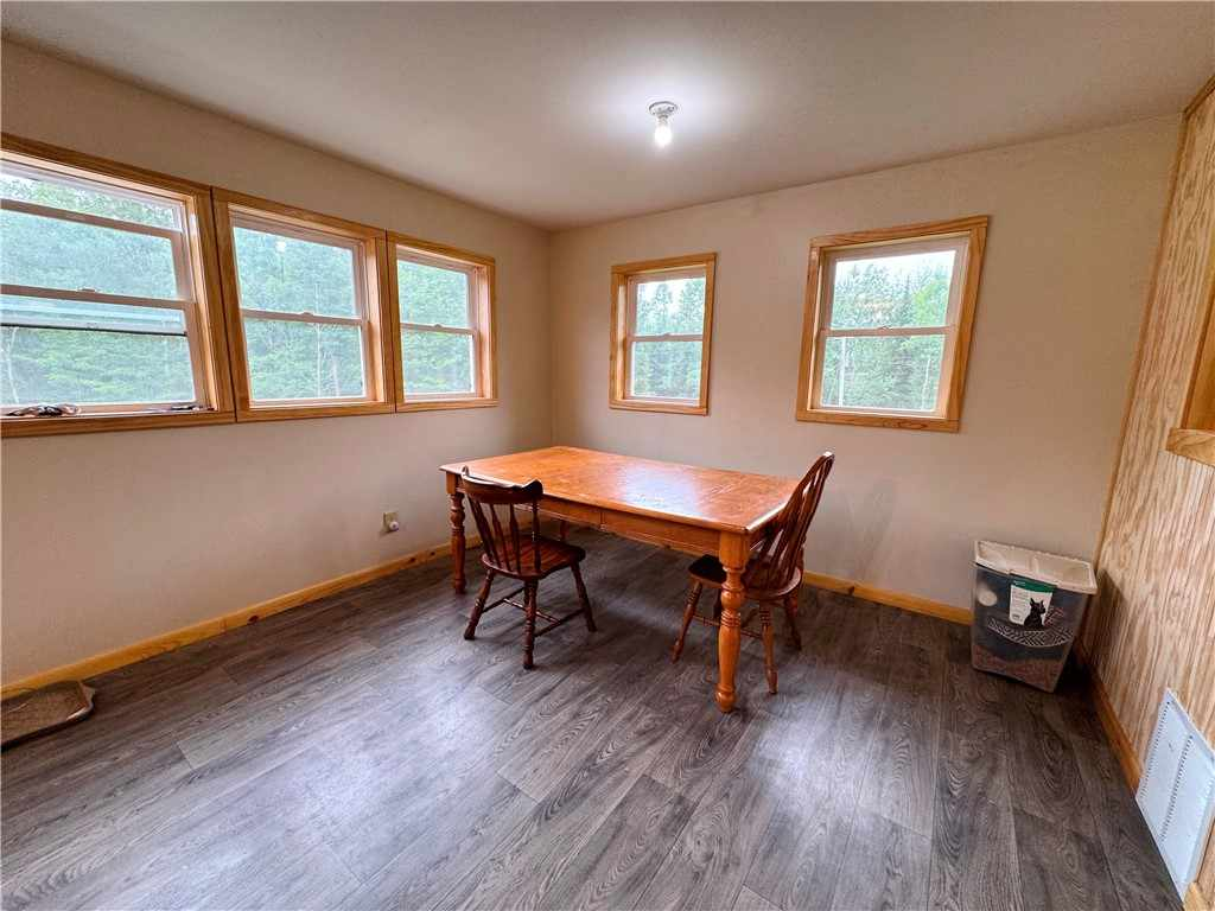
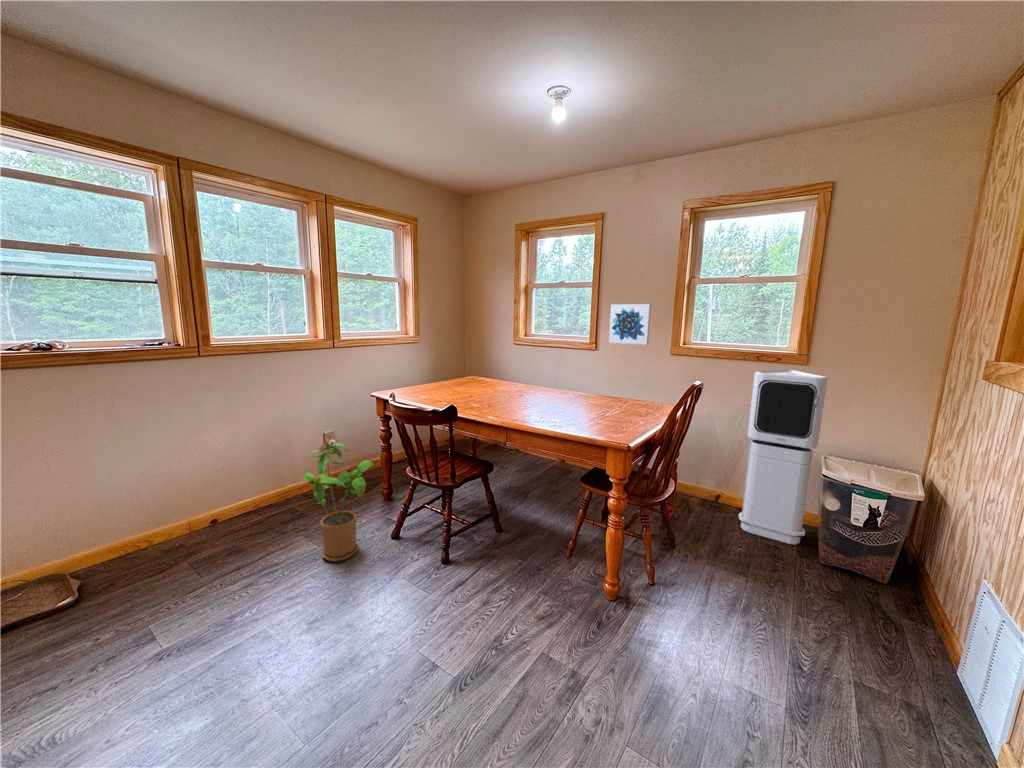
+ air purifier (779, 452)
+ wall art (629, 324)
+ house plant (342, 500)
